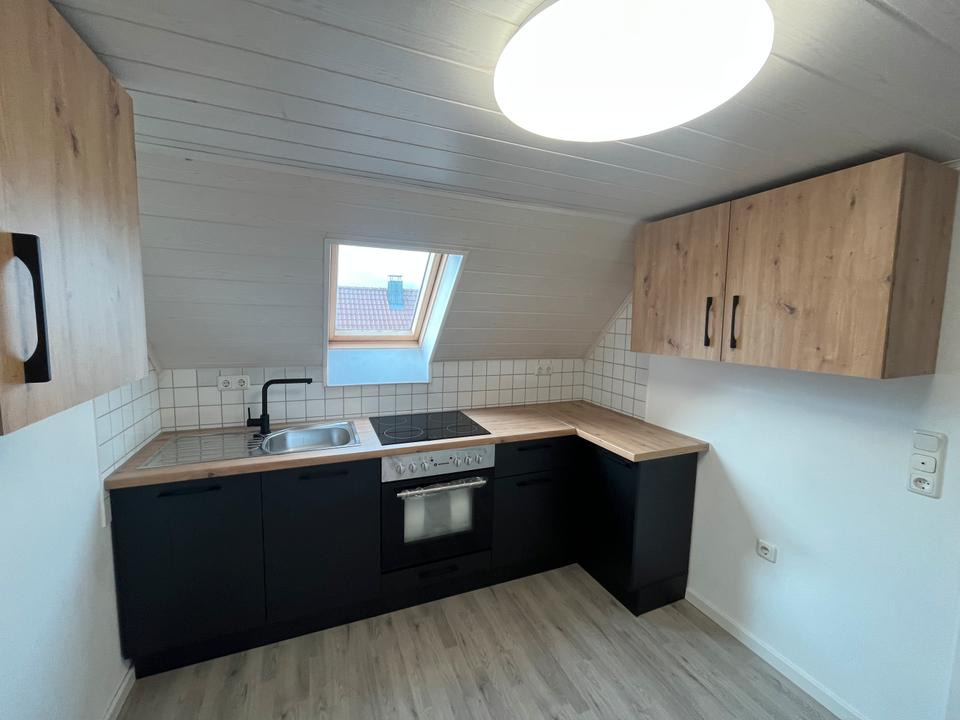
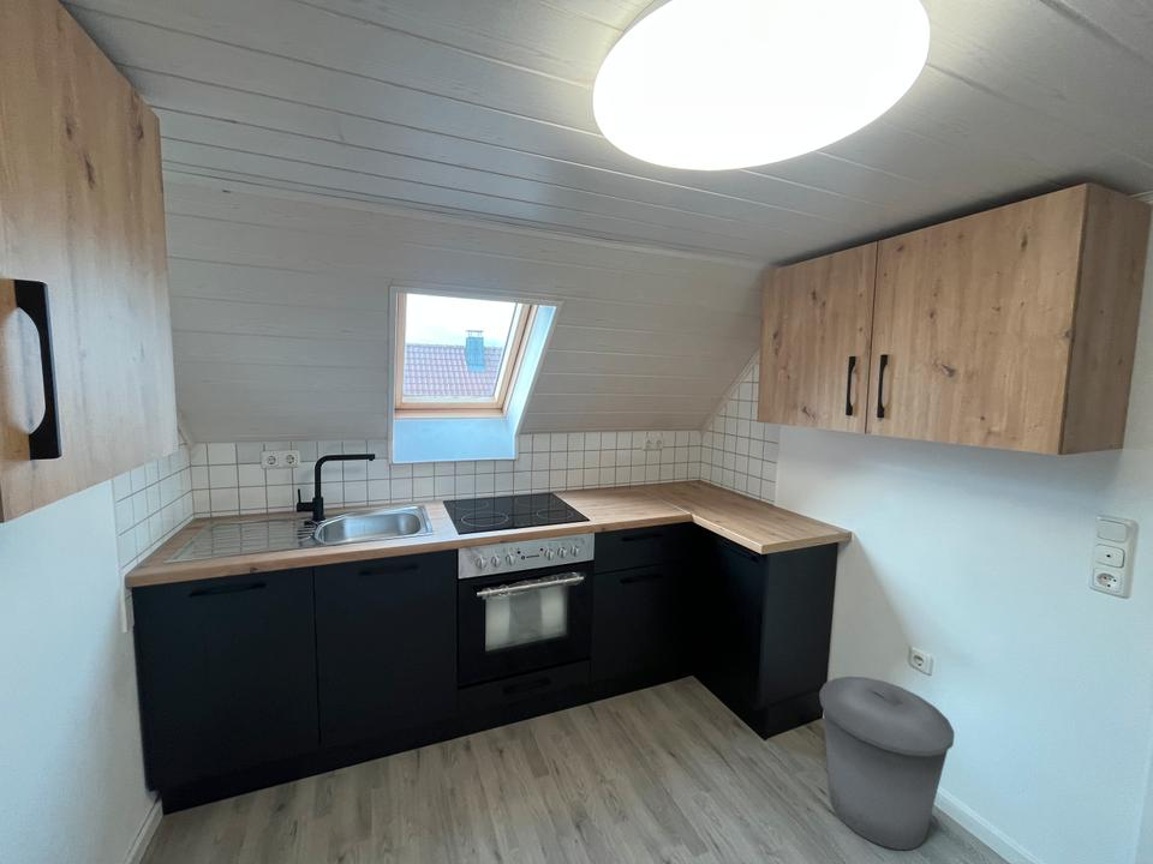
+ trash can (879, 751)
